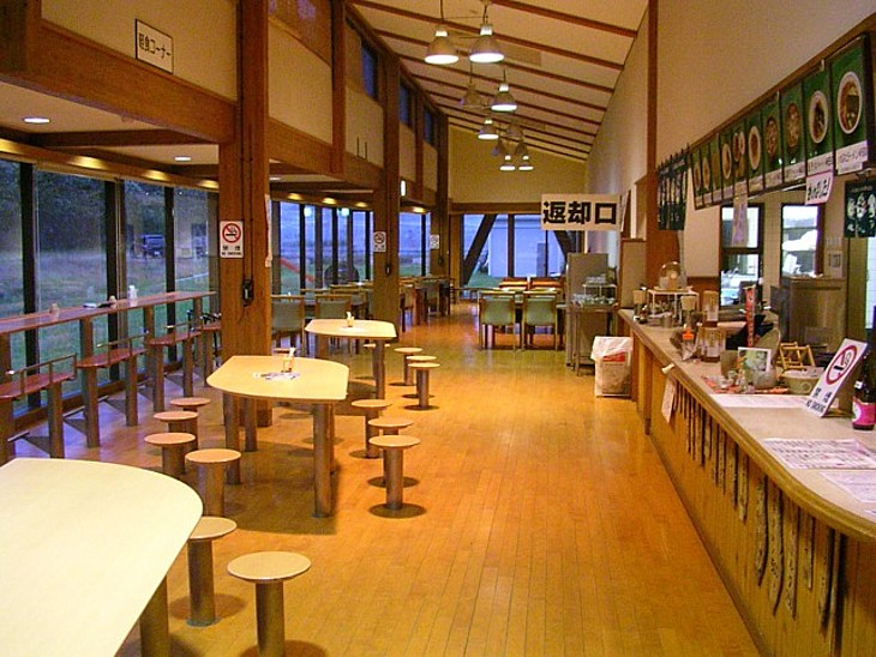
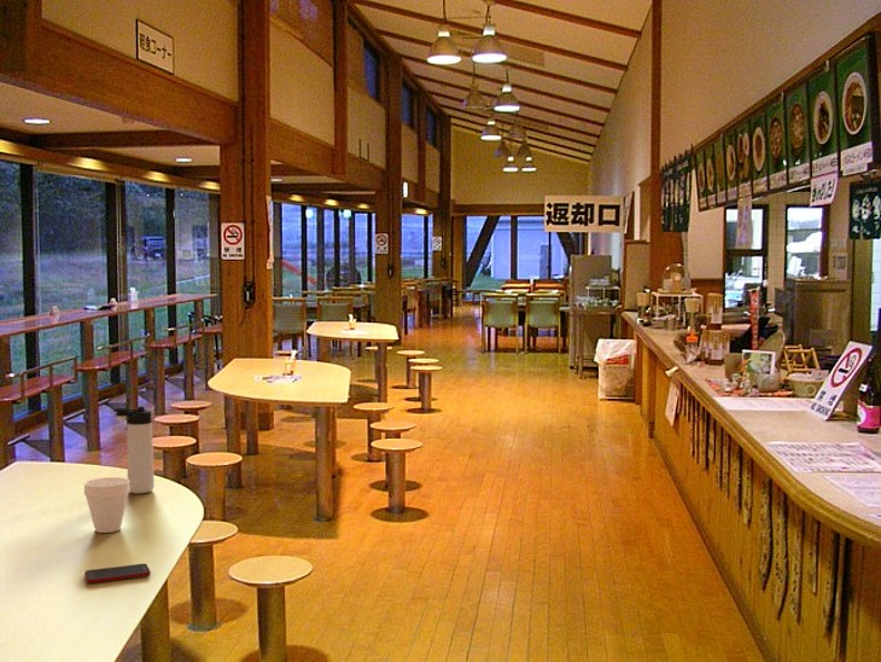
+ cell phone (117, 573)
+ cup (107, 505)
+ thermos bottle (133, 449)
